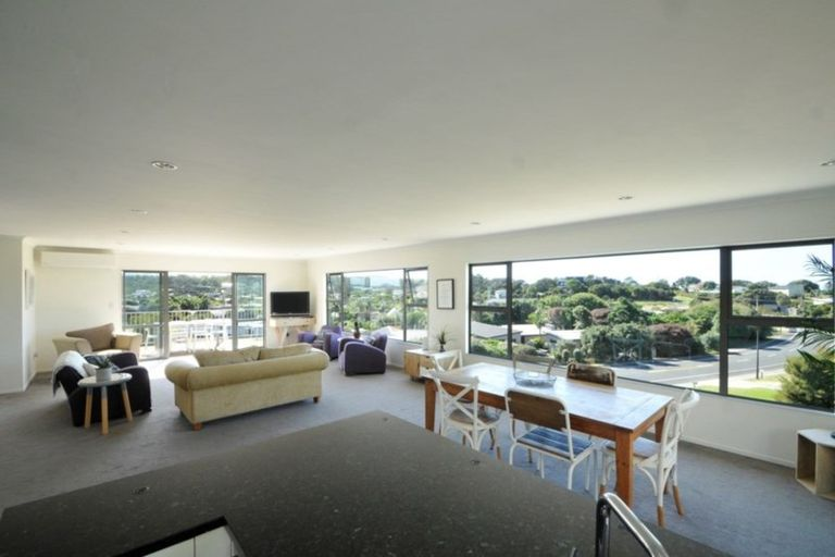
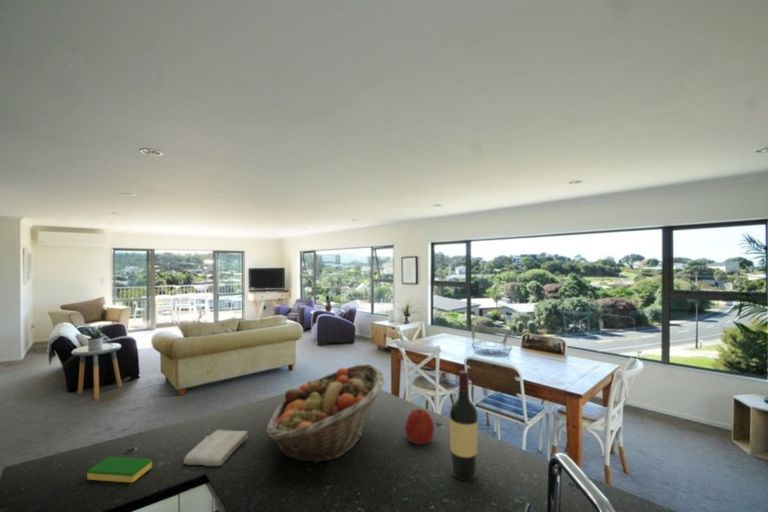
+ wine bottle (463, 422)
+ washcloth (218, 445)
+ dish sponge (120, 469)
+ apple (419, 424)
+ fruit basket (328, 406)
